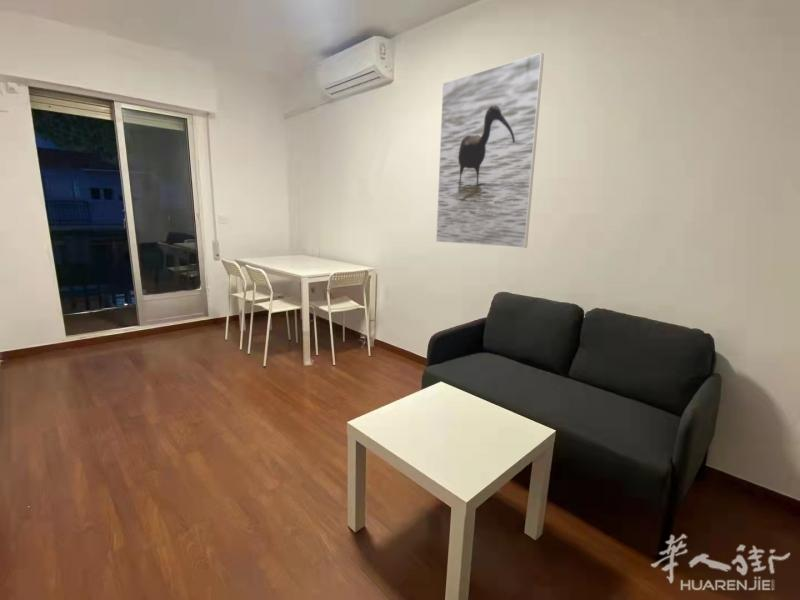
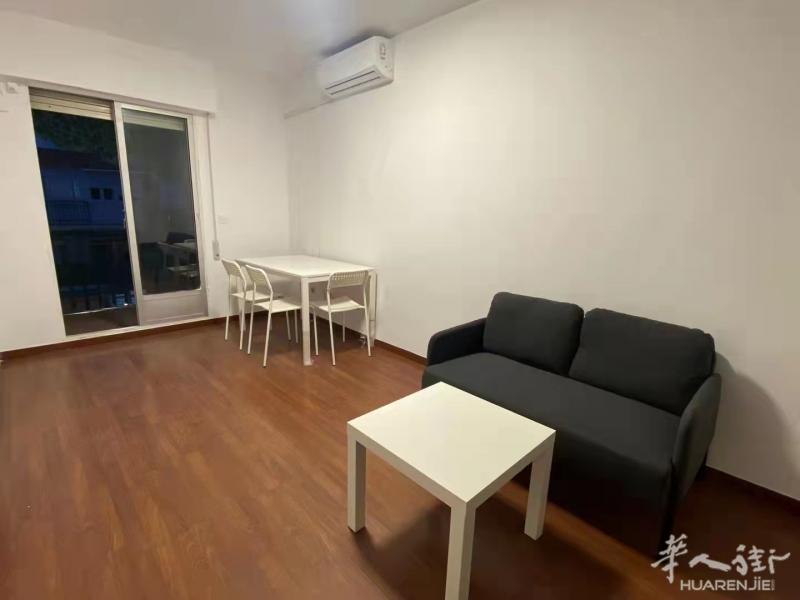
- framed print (482, 160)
